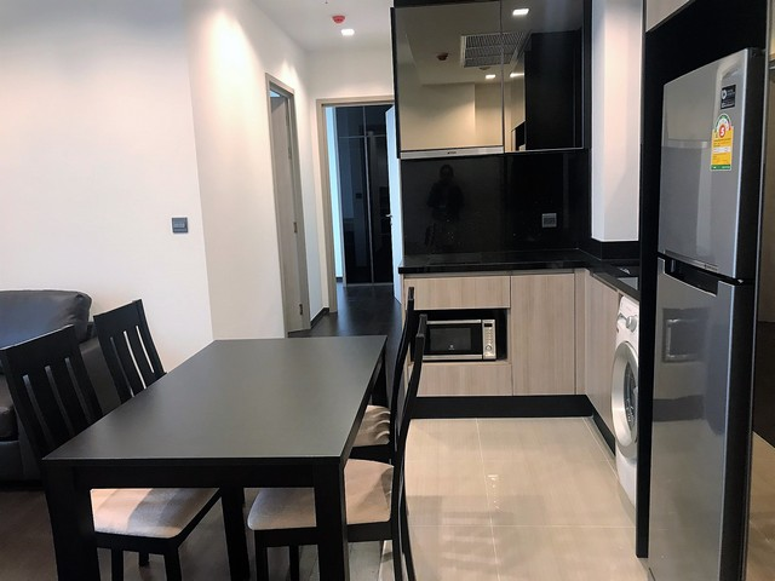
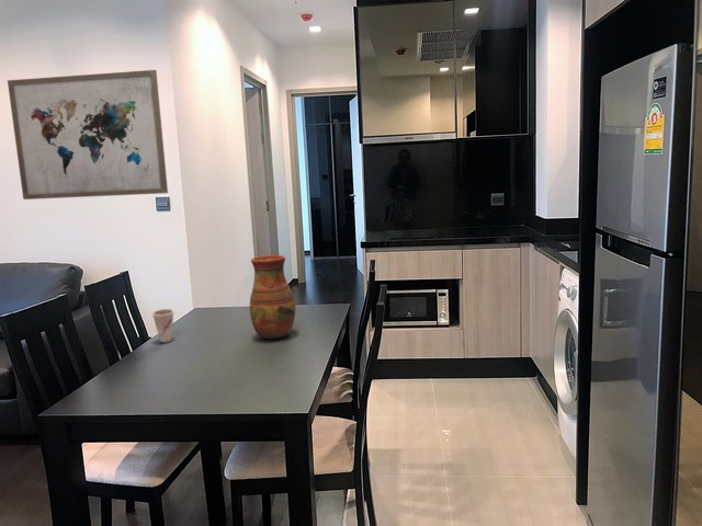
+ cup (165, 325)
+ wall art (88, 136)
+ vase (272, 297)
